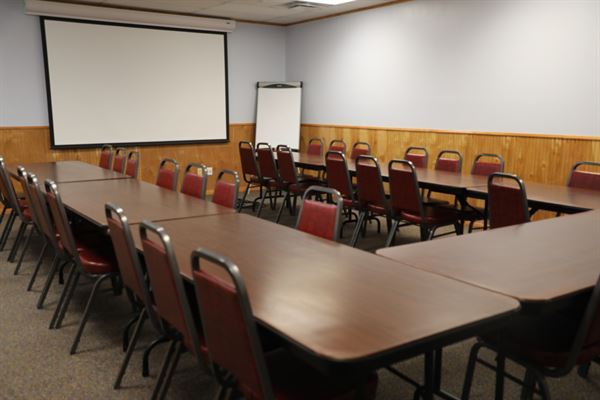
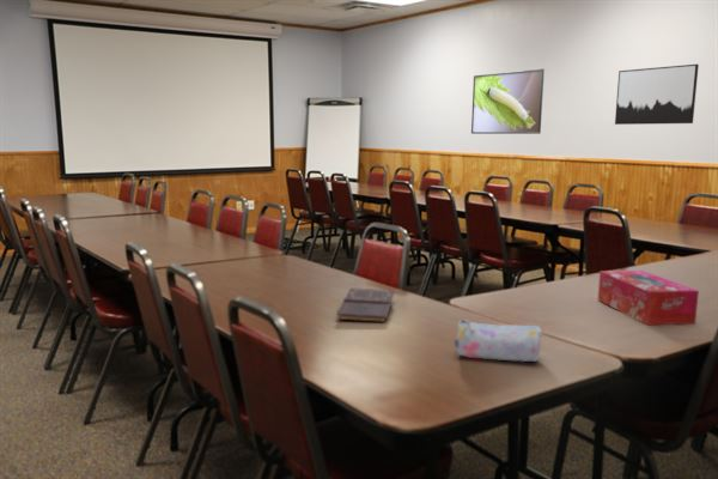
+ wall art (653, 96)
+ tissue box (644, 295)
+ pencil case (498, 340)
+ book (365, 304)
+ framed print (505, 103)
